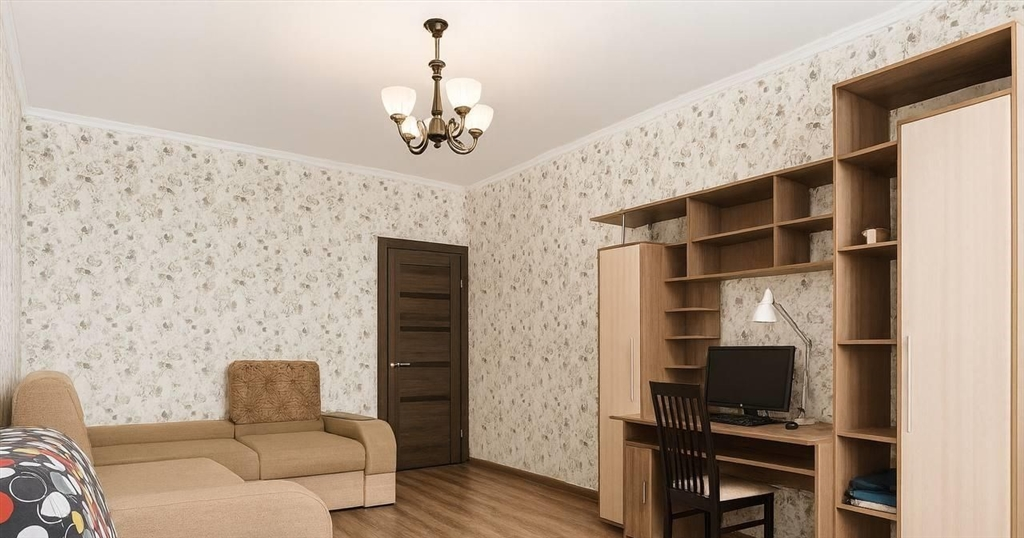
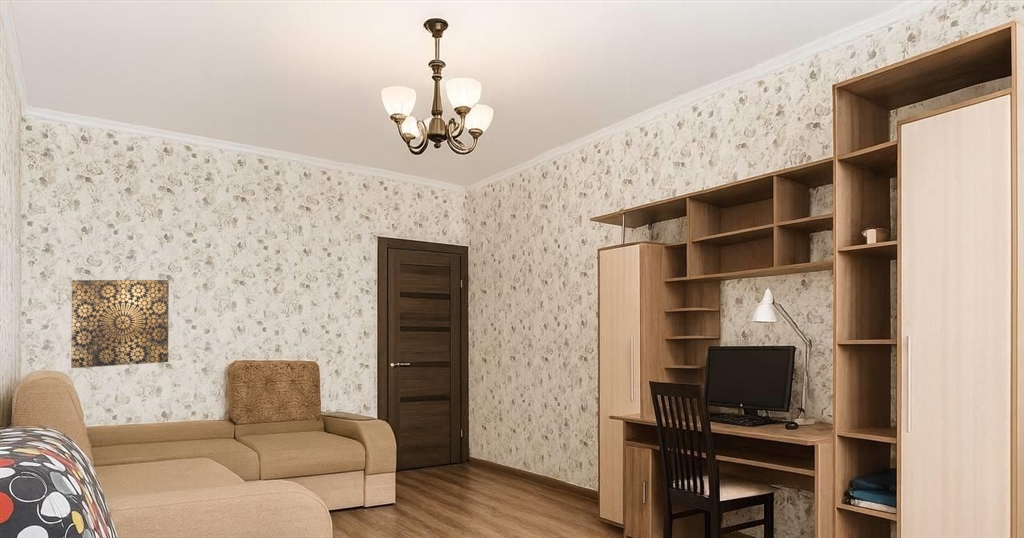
+ wall art (121, 322)
